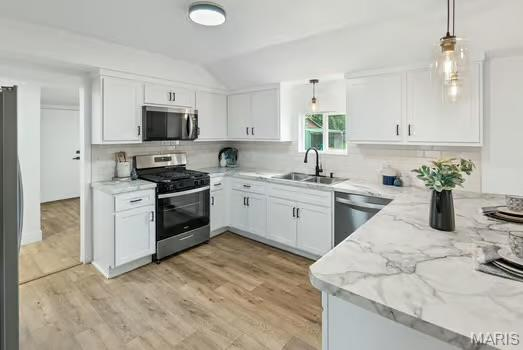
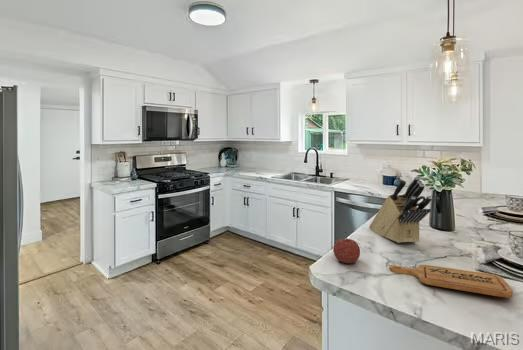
+ knife block (397, 207)
+ fruit (346, 248)
+ cutting board (443, 276)
